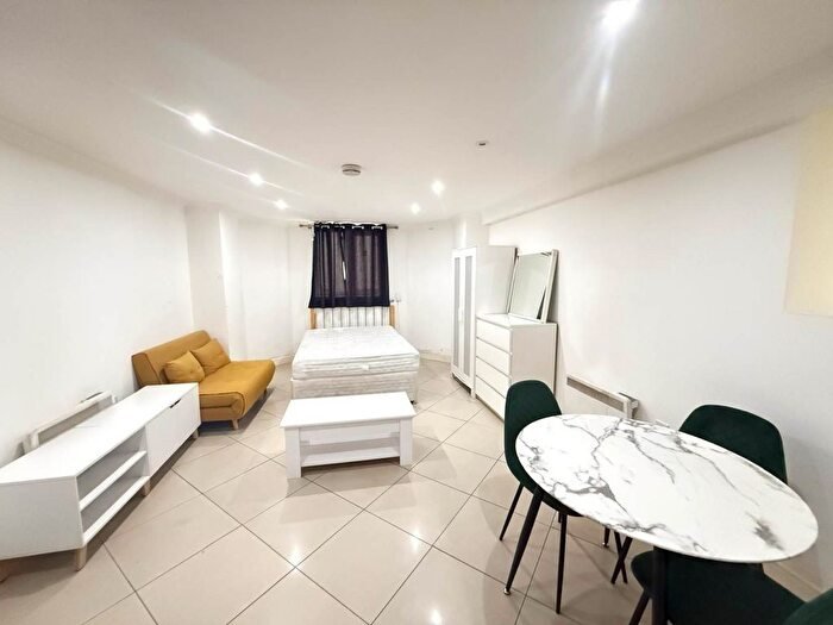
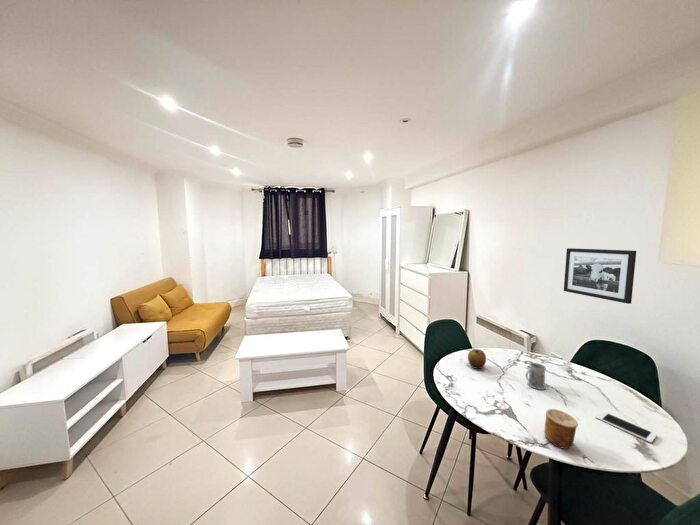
+ cup (560, 429)
+ mug (534, 376)
+ picture frame (595, 273)
+ apple (476, 358)
+ cell phone (624, 425)
